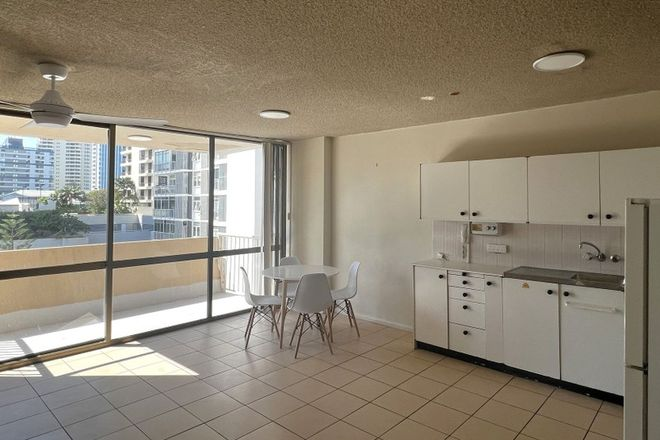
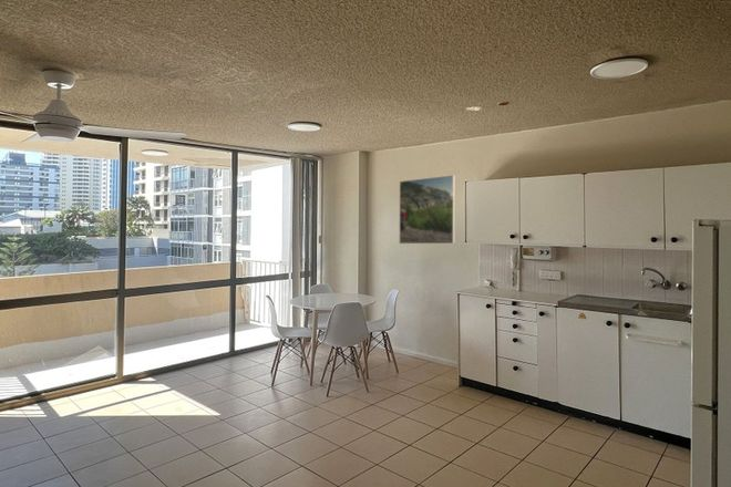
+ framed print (425, 210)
